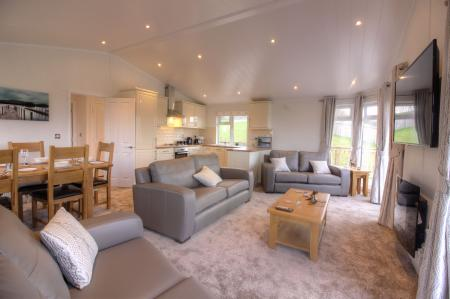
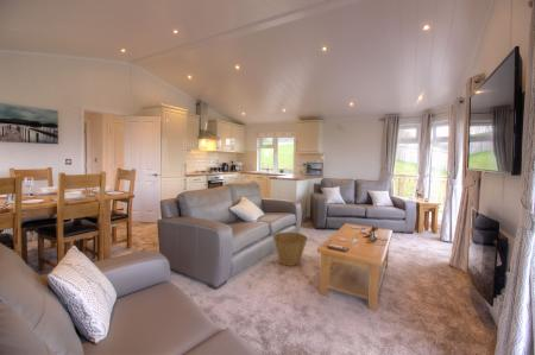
+ basket (289, 248)
